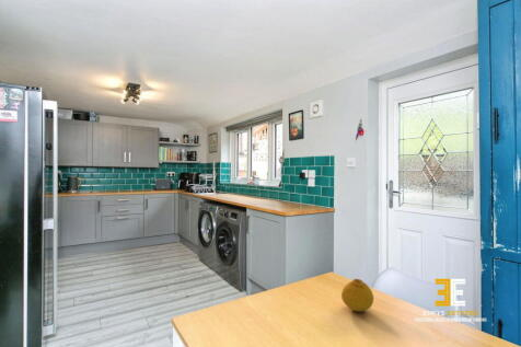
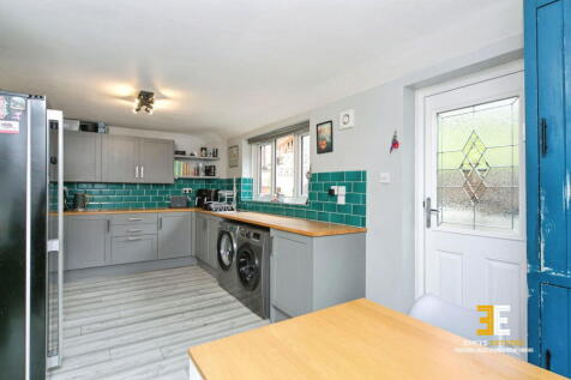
- fruit (357, 293)
